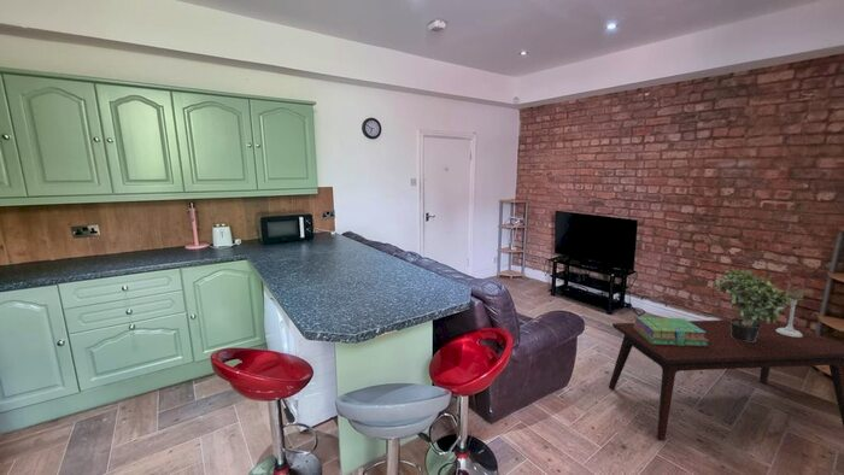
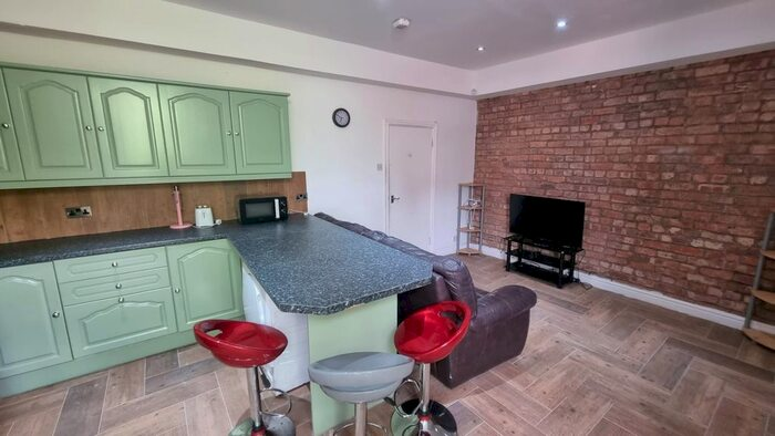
- stack of books (668, 329)
- potted plant (743, 305)
- coffee table (721, 368)
- candle holder (792, 311)
